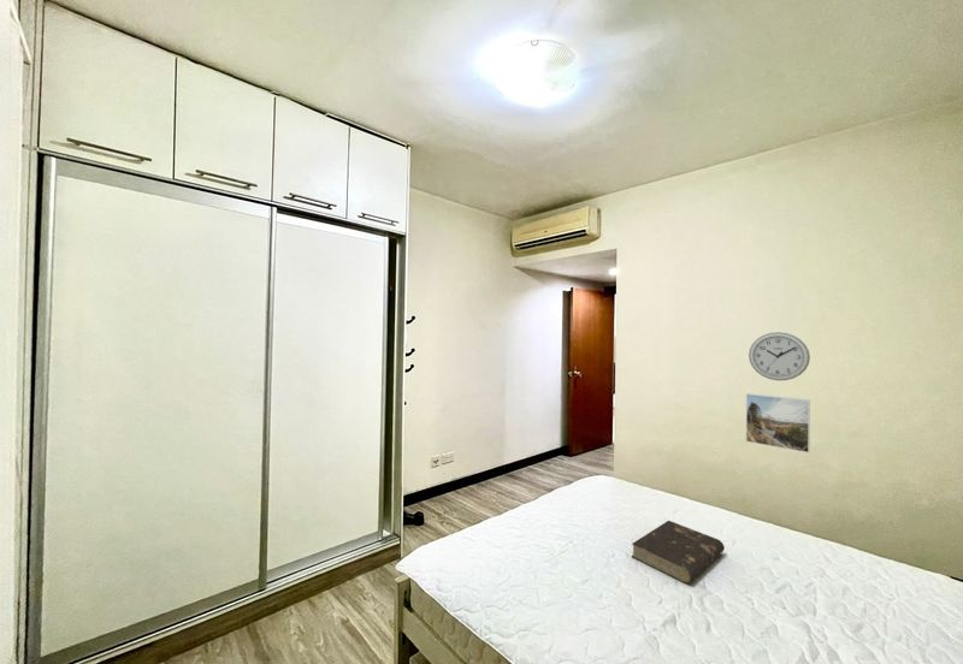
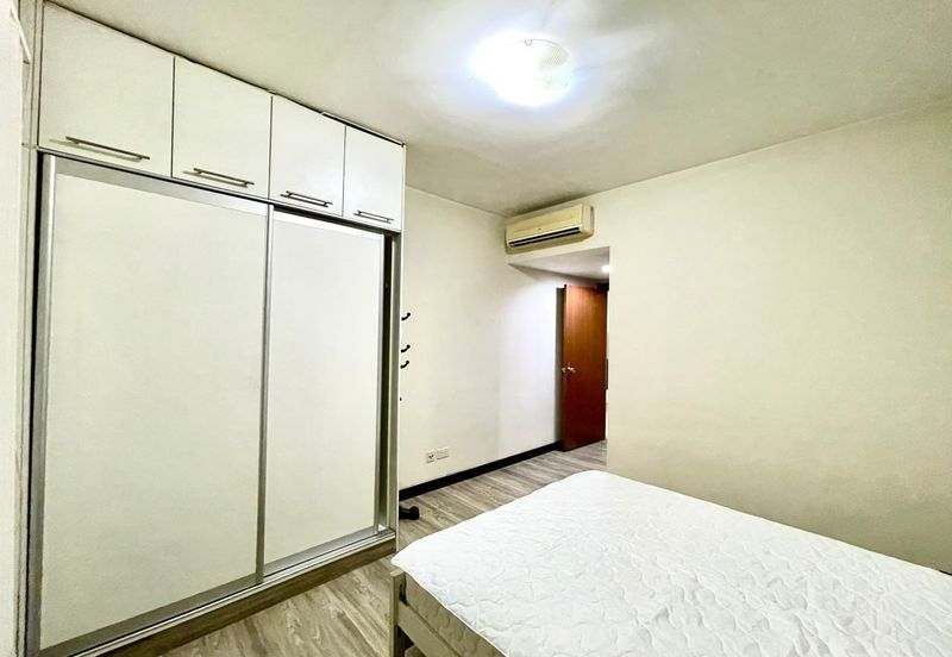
- book (678, 549)
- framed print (776, 421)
- wall clock (778, 356)
